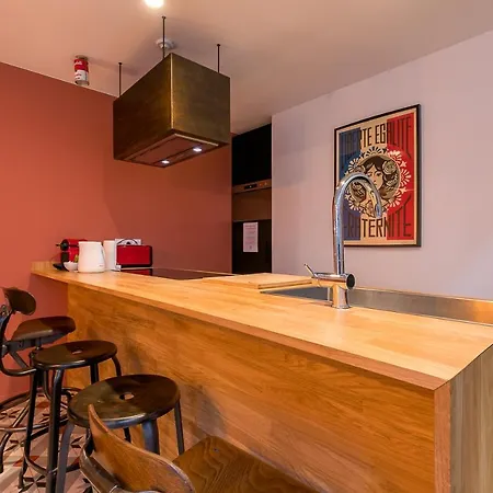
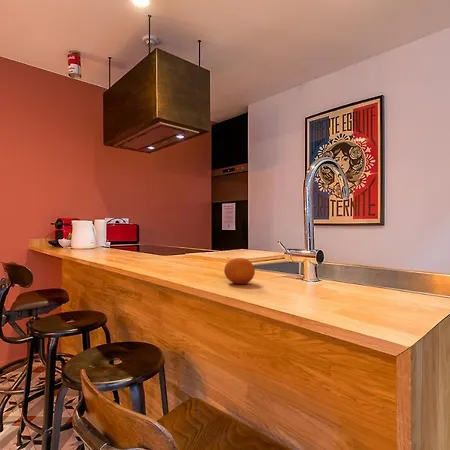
+ fruit (239, 270)
